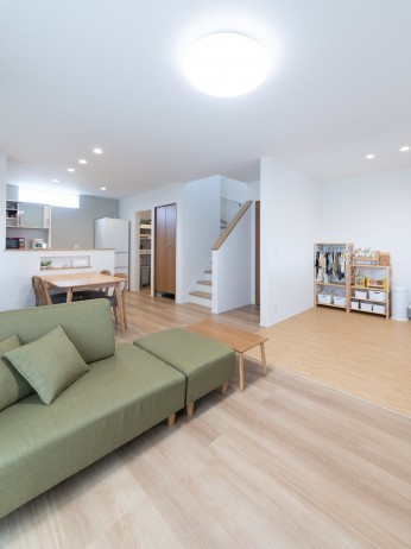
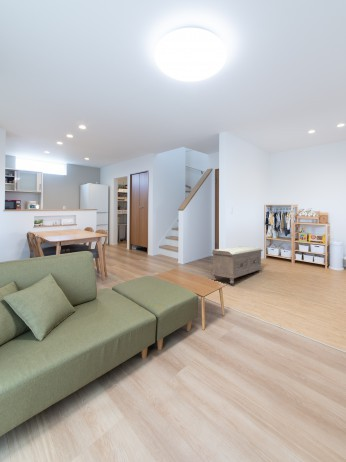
+ bench (238, 262)
